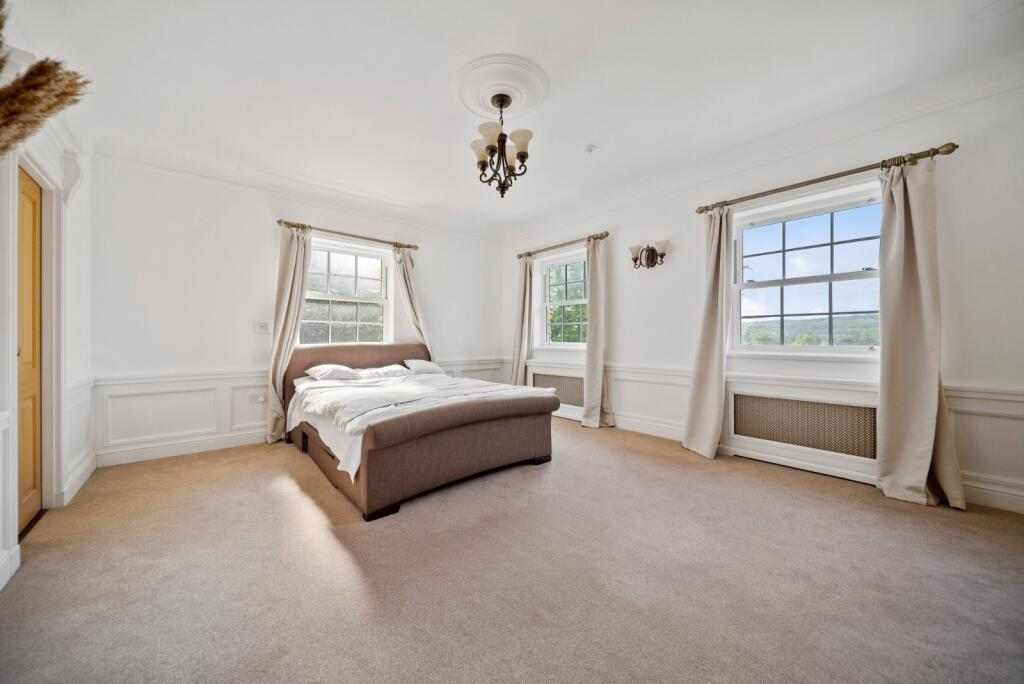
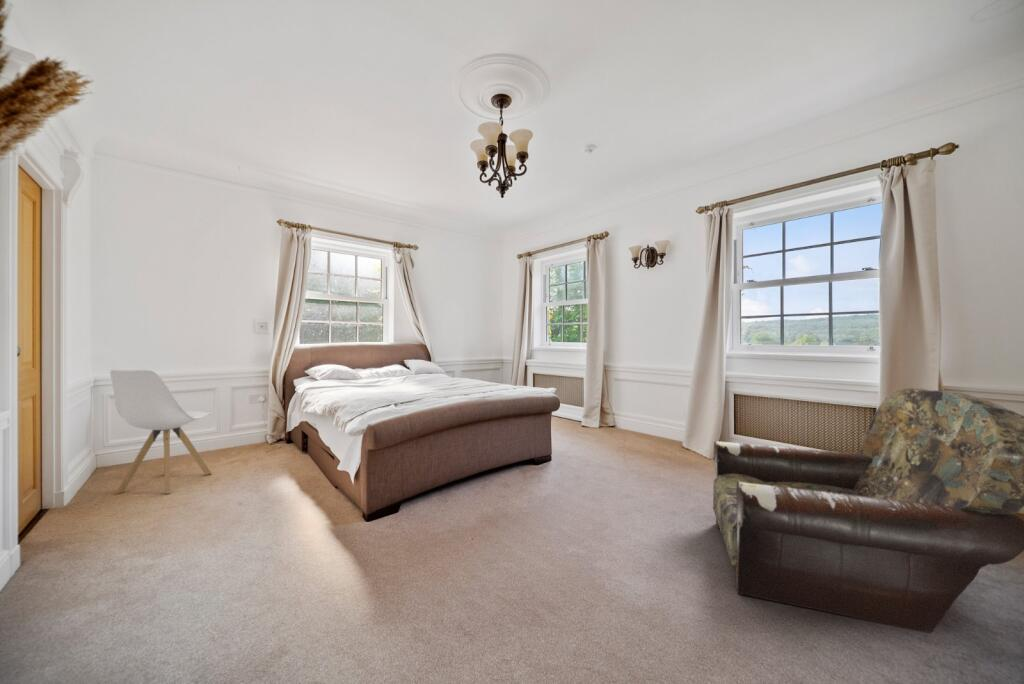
+ bar stool (164, 425)
+ armchair (839, 480)
